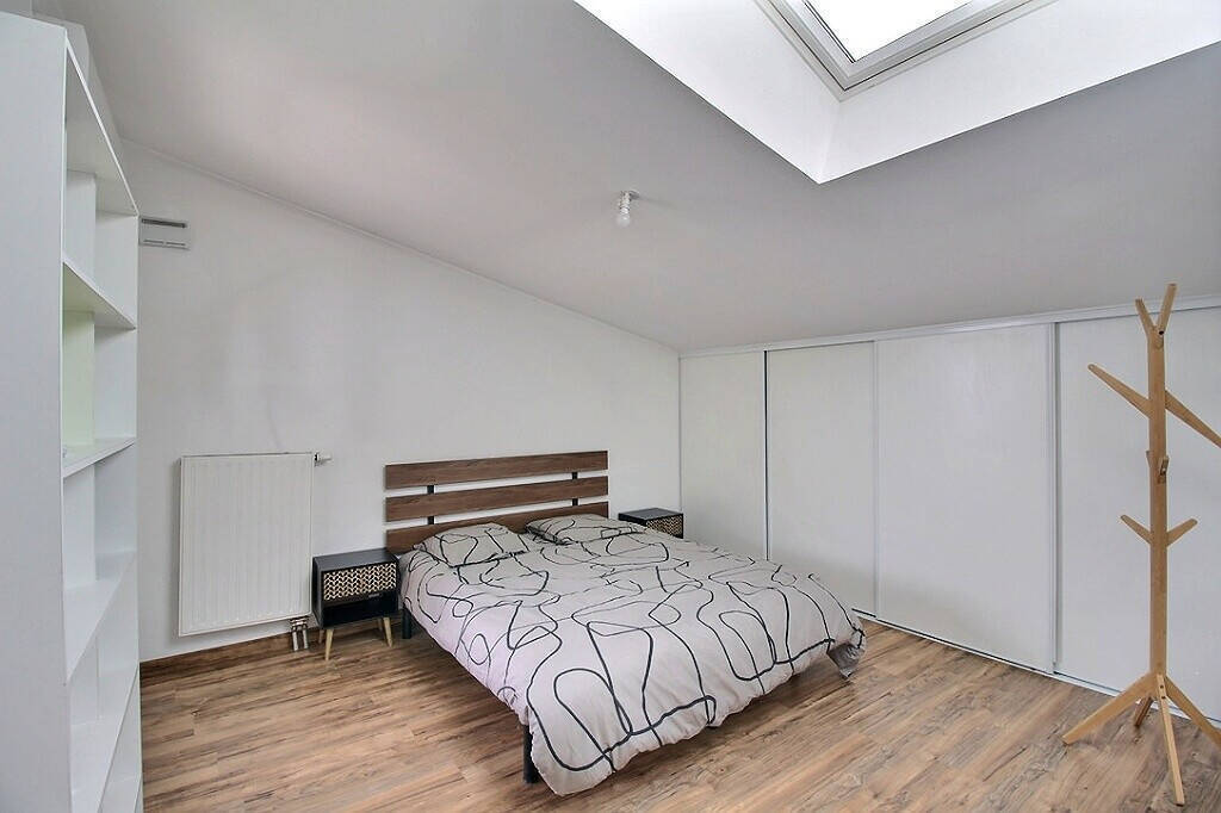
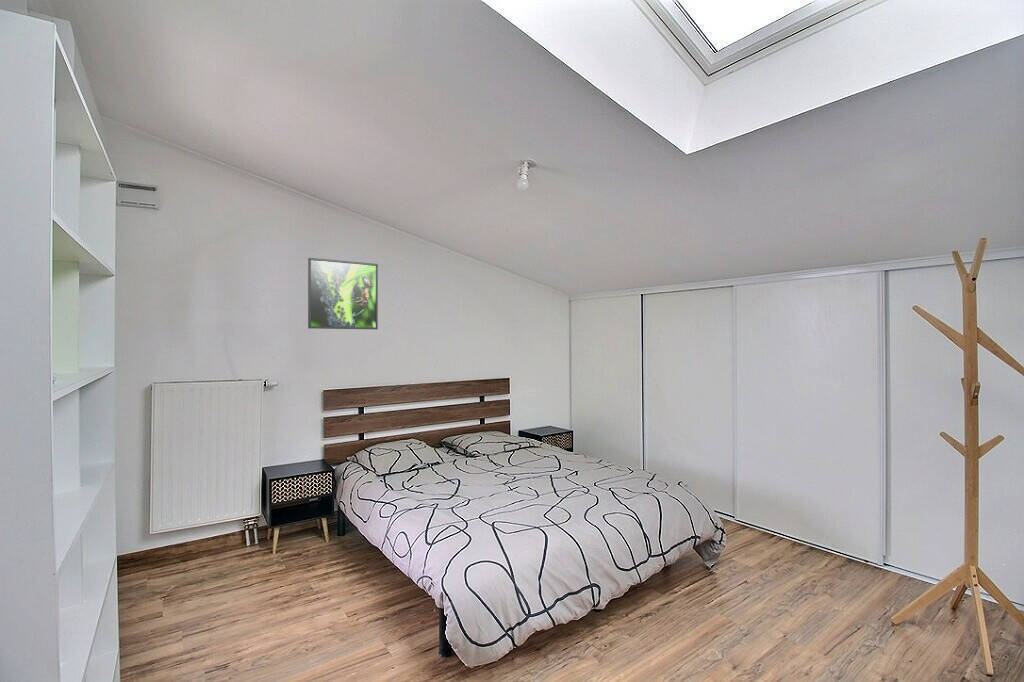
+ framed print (344, 295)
